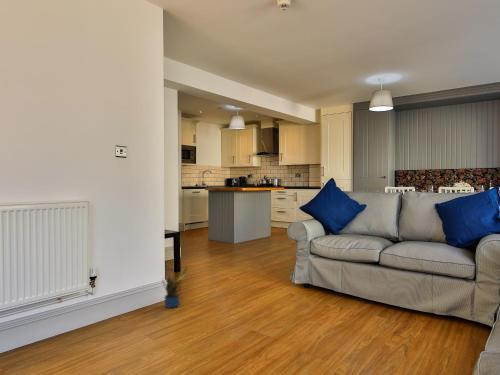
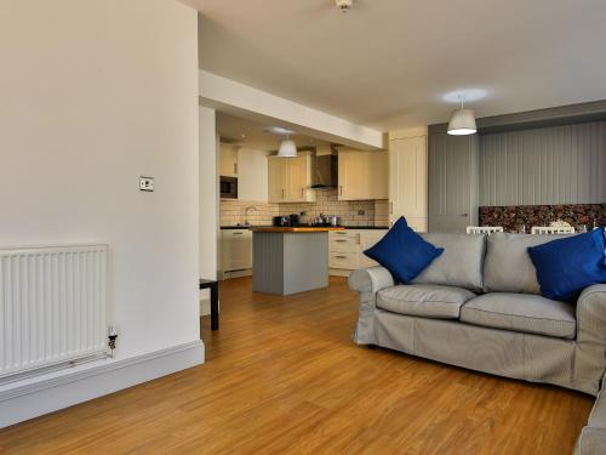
- potted plant (174, 285)
